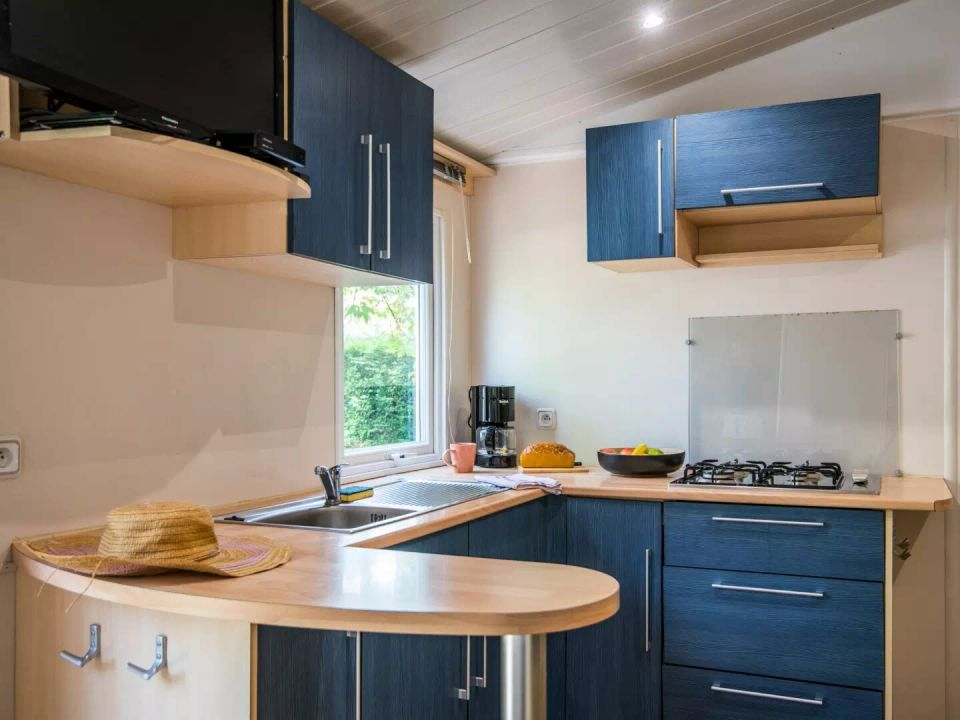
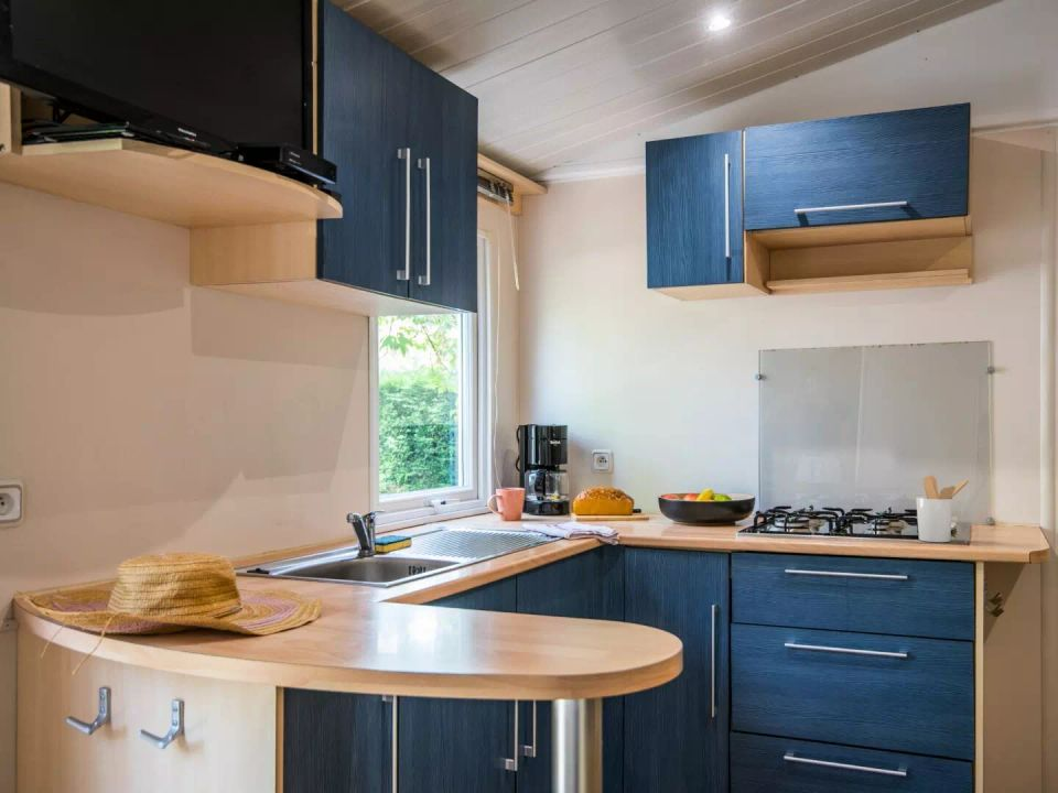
+ utensil holder (943, 508)
